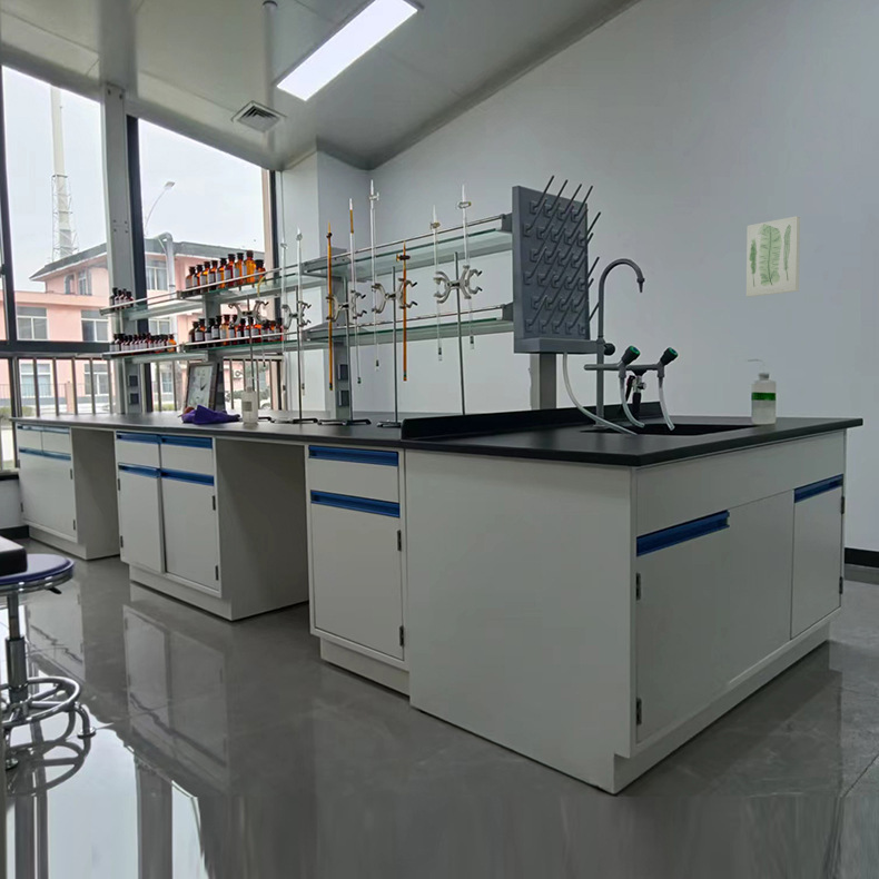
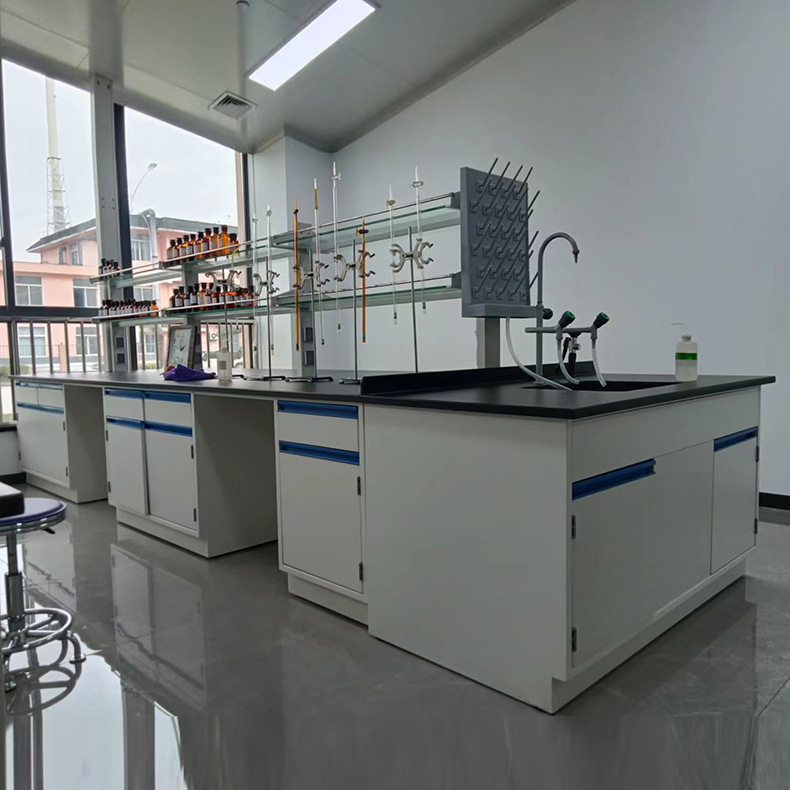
- wall art (772, 257)
